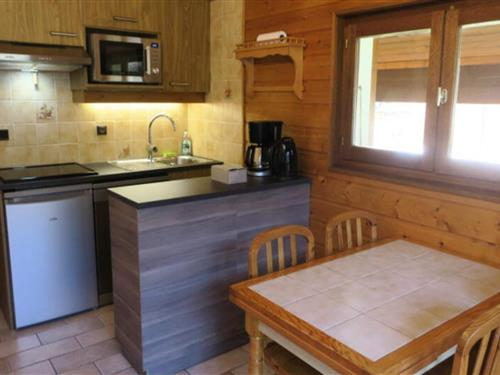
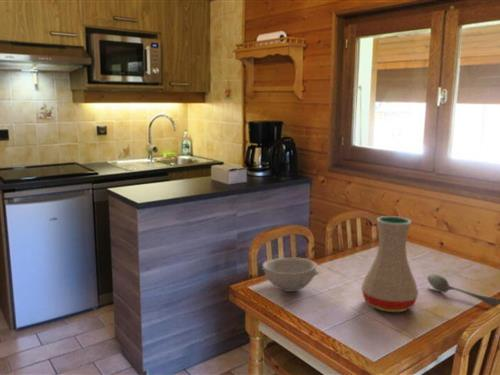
+ bowl (289, 276)
+ spoon (463, 290)
+ vase (391, 263)
